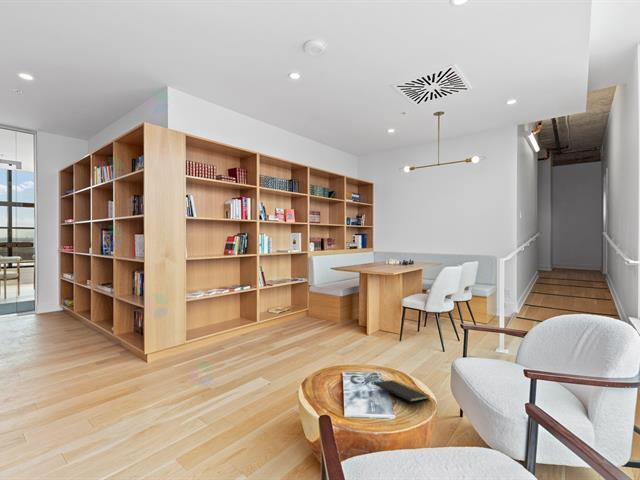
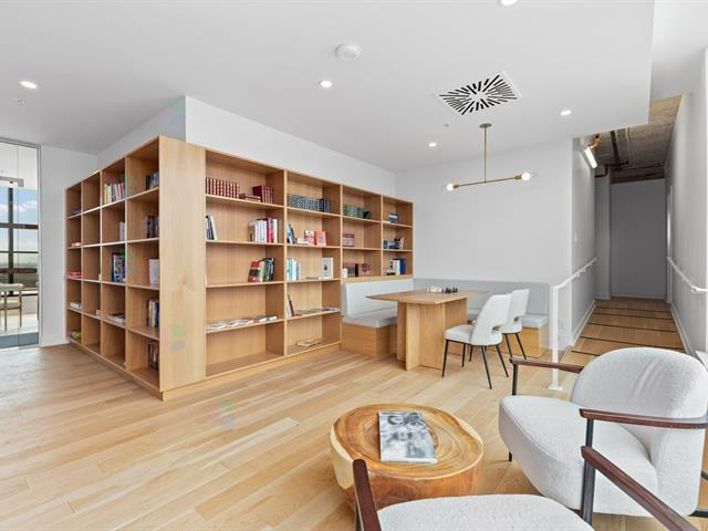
- notepad (401, 390)
